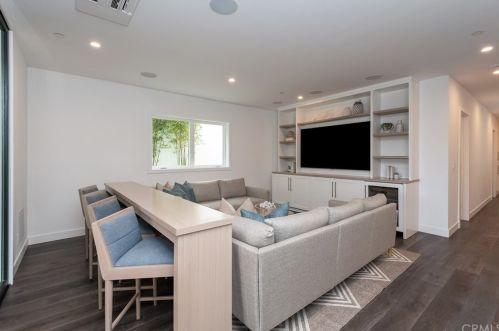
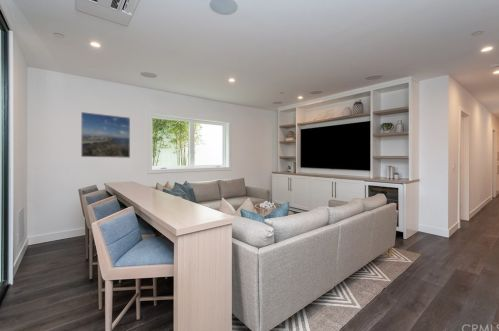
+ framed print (106, 136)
